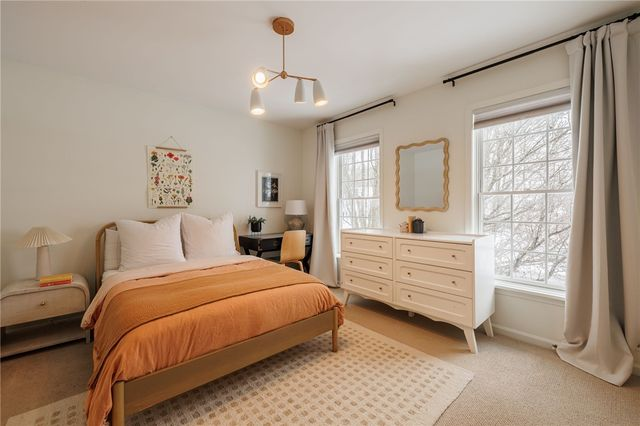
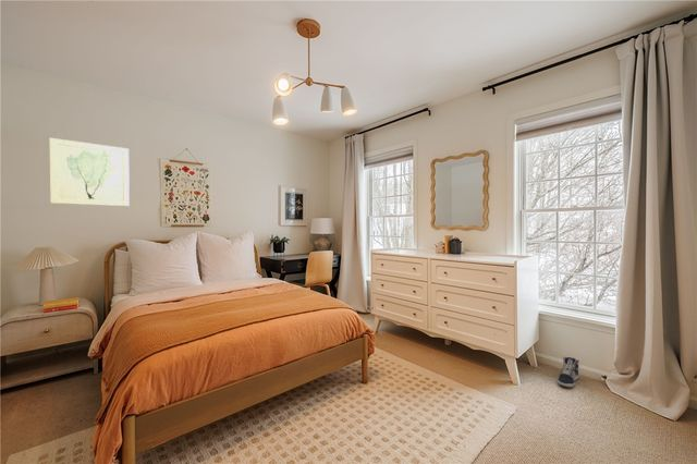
+ sneaker (567, 370)
+ wall art (91, 173)
